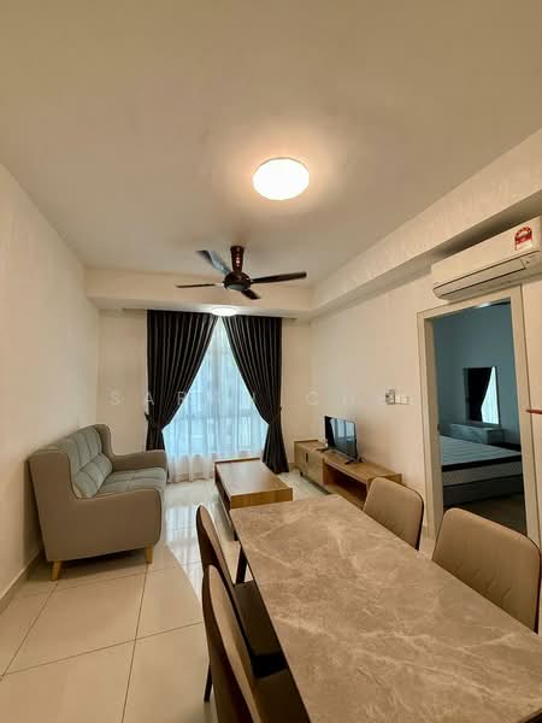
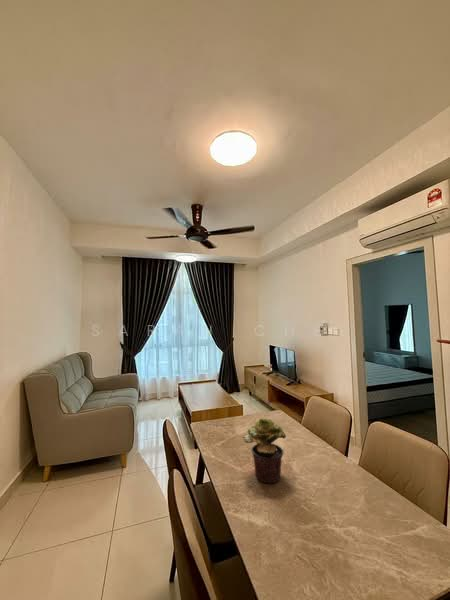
+ potted plant (263, 446)
